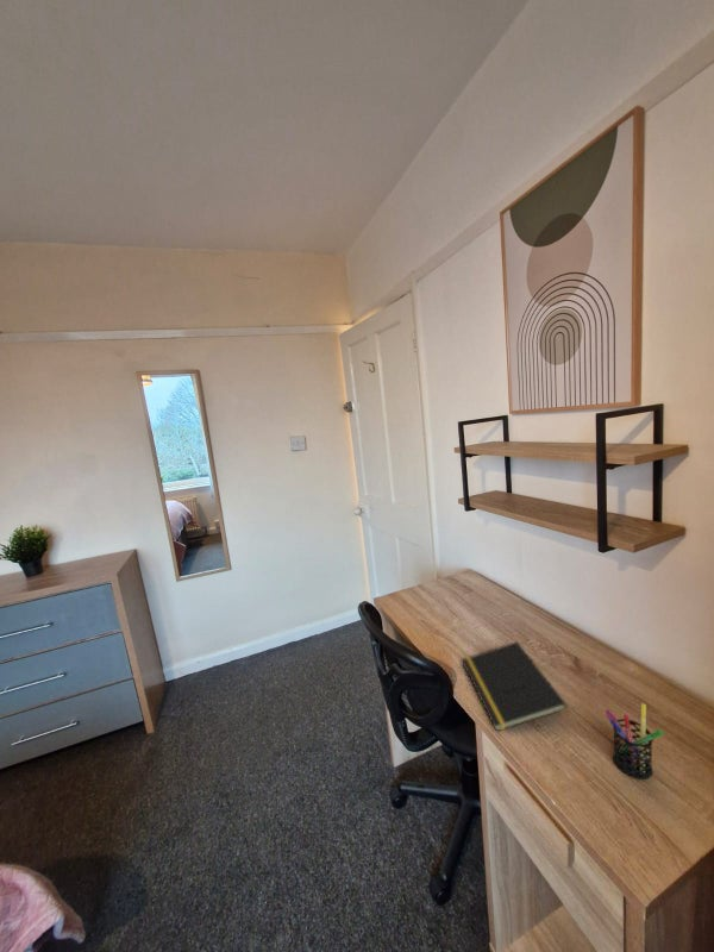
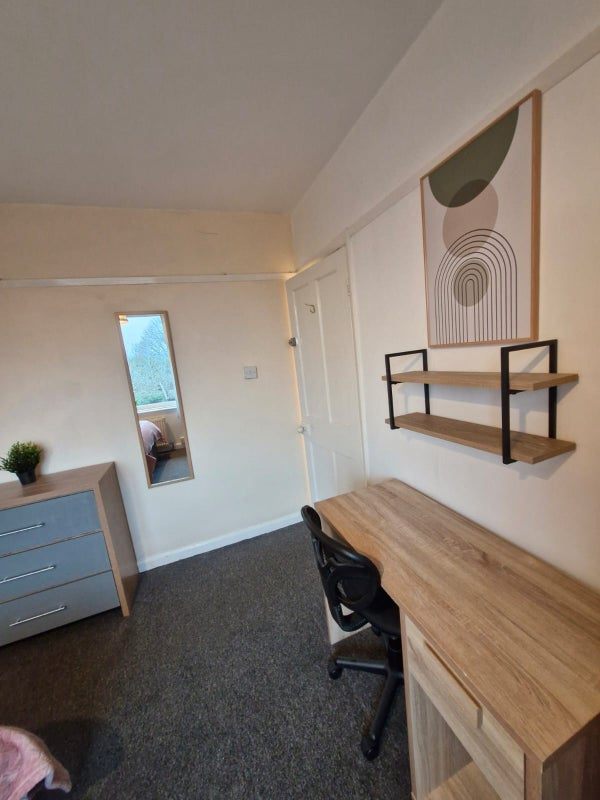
- pen holder (635, 739)
- notepad (508, 681)
